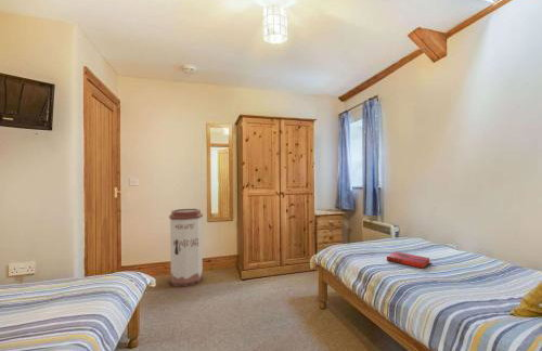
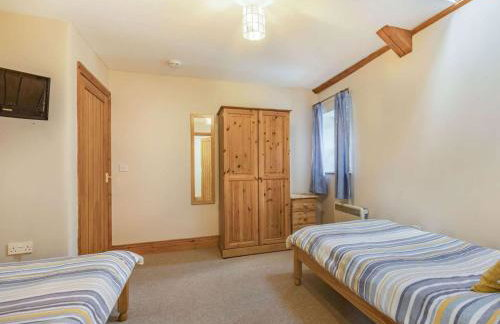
- trash can (186, 245)
- hardback book (408, 259)
